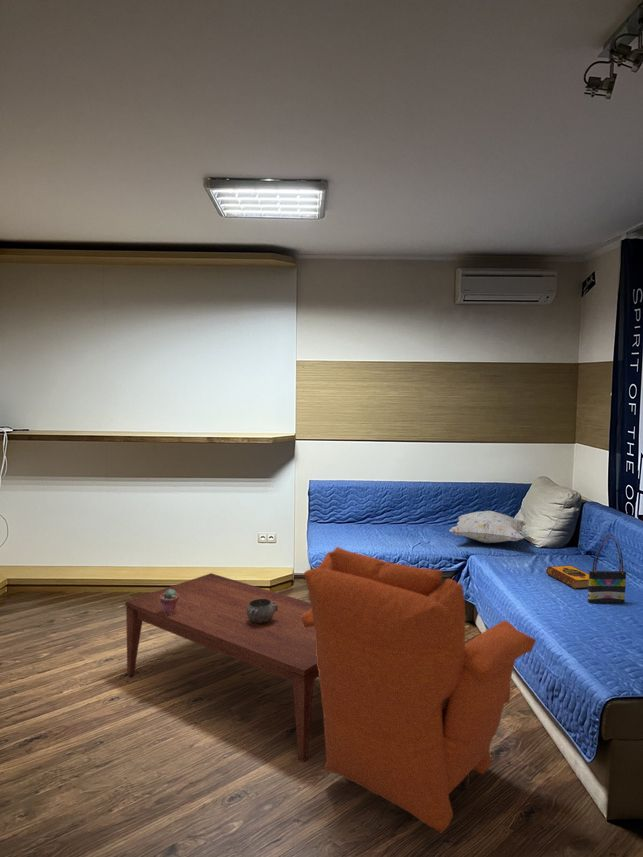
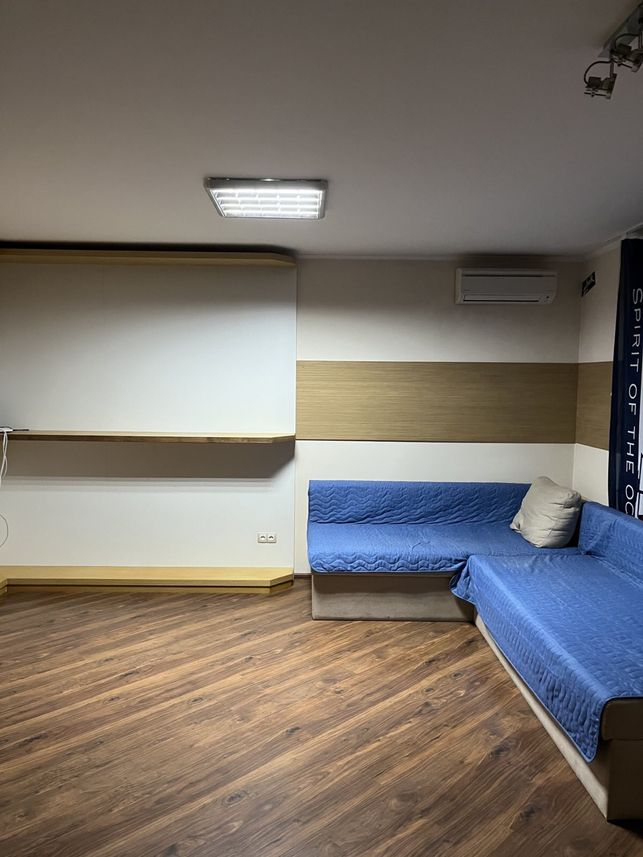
- hardback book (571, 576)
- tote bag (607, 571)
- coffee table (248, 650)
- potted succulent (169, 600)
- decorative pillow (489, 526)
- decorative bowl (261, 610)
- armchair (404, 669)
